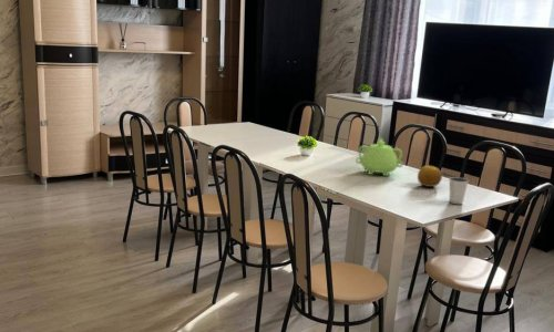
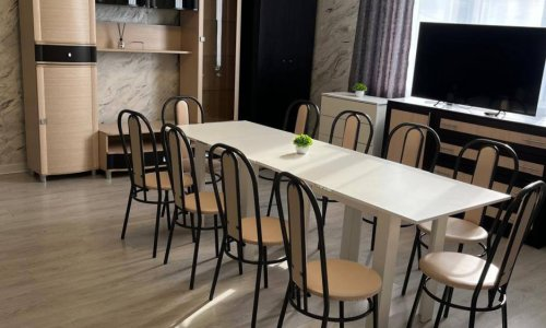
- teapot (379, 156)
- fruit (429, 176)
- dixie cup (456, 190)
